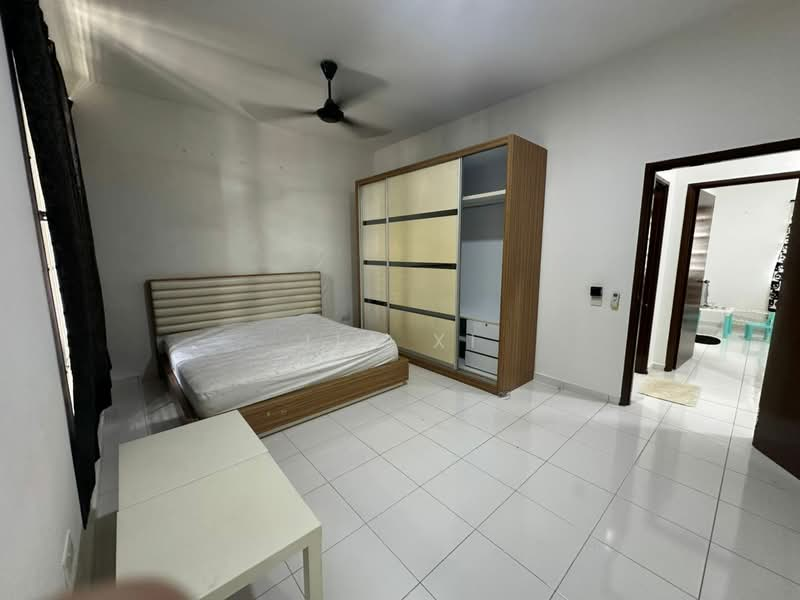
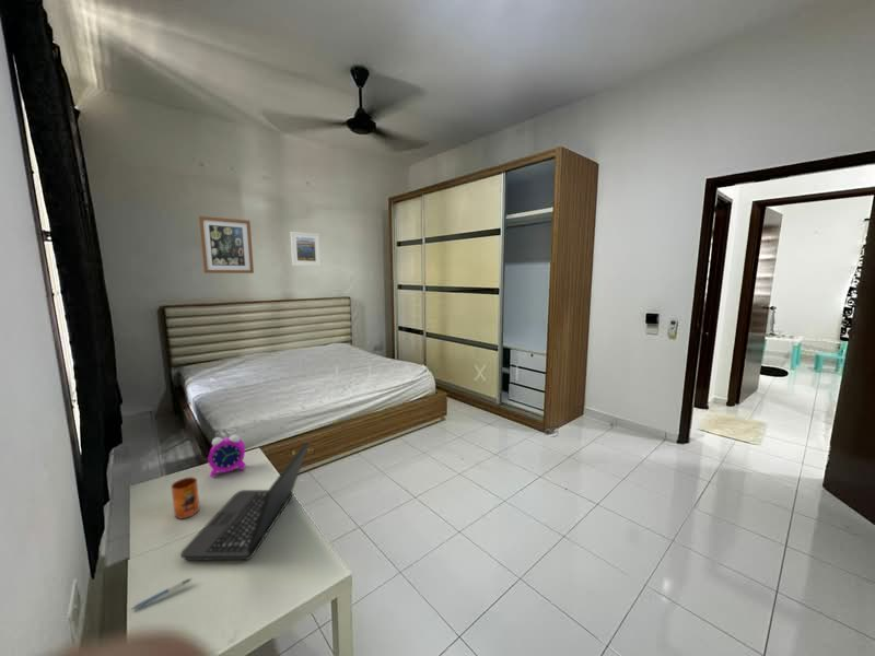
+ wall art (228, 246)
+ pen (163, 591)
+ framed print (305, 249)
+ mug (184, 495)
+ laptop (252, 493)
+ alarm clock (226, 450)
